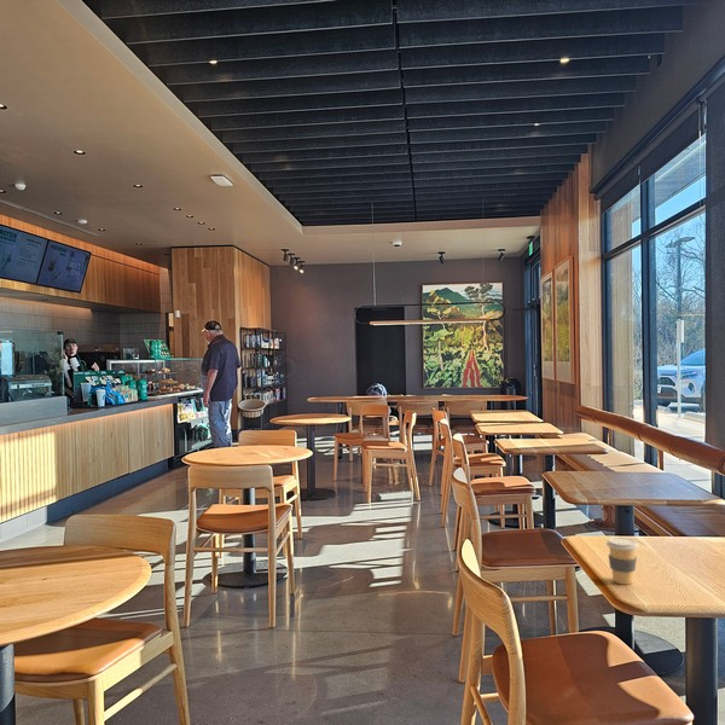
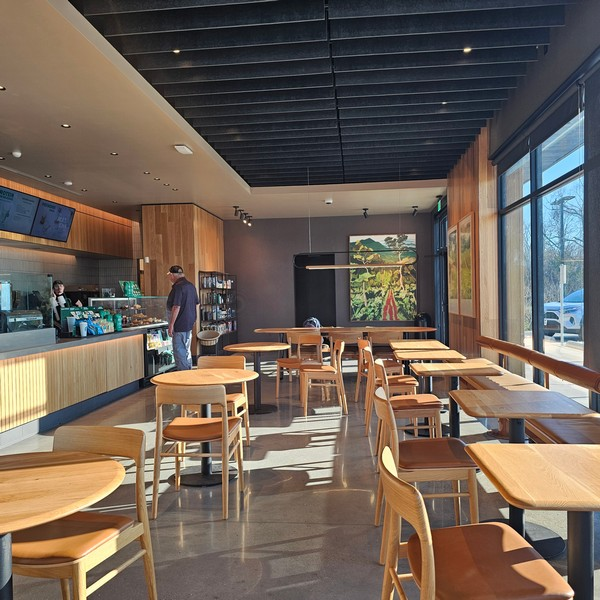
- coffee cup (622, 561)
